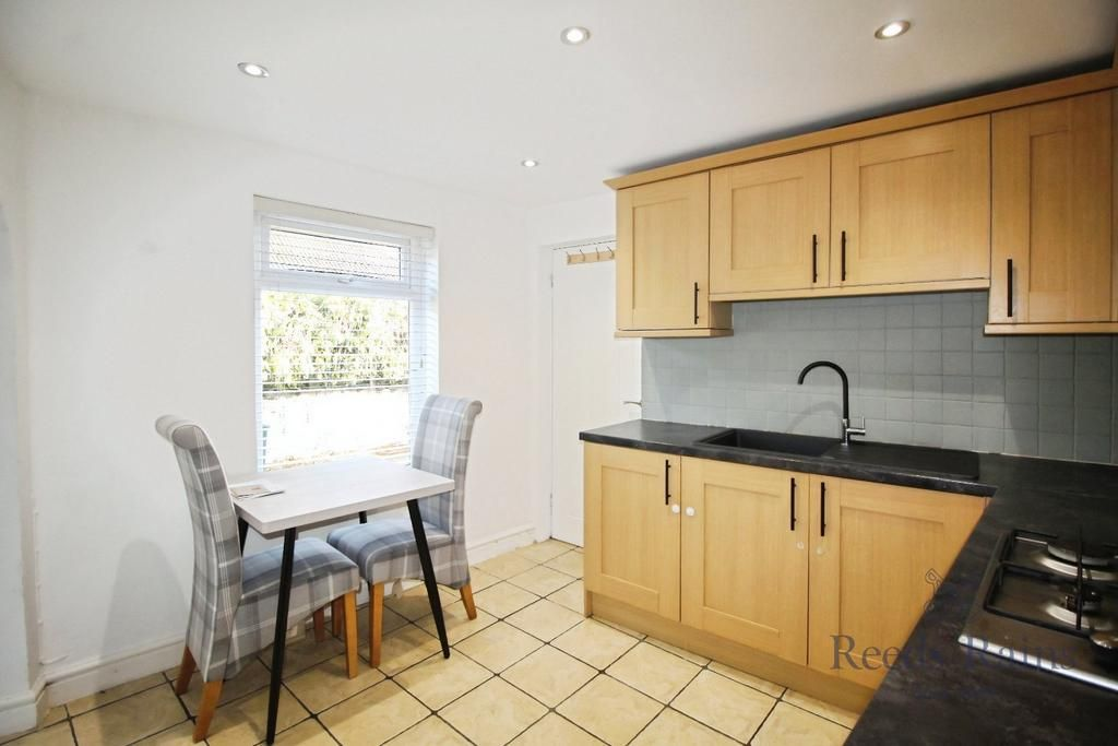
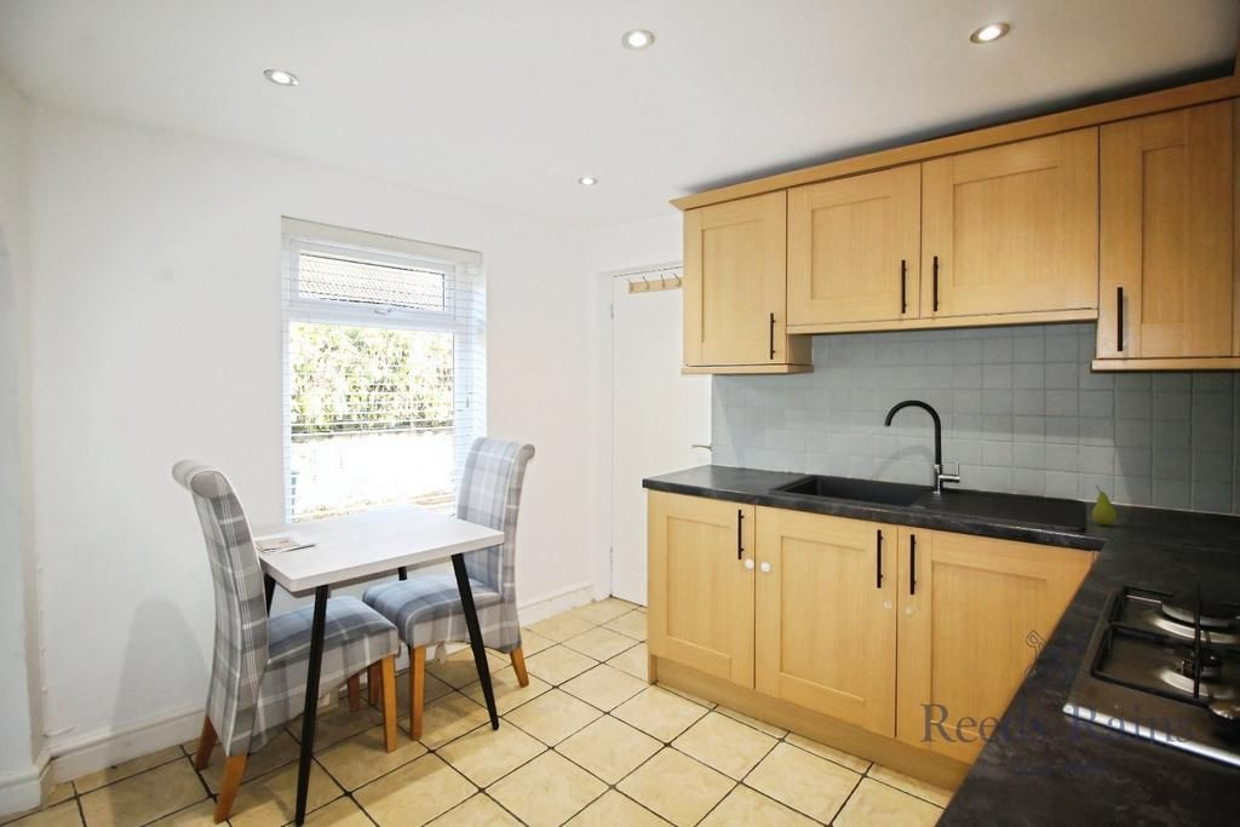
+ fruit (1103, 505)
